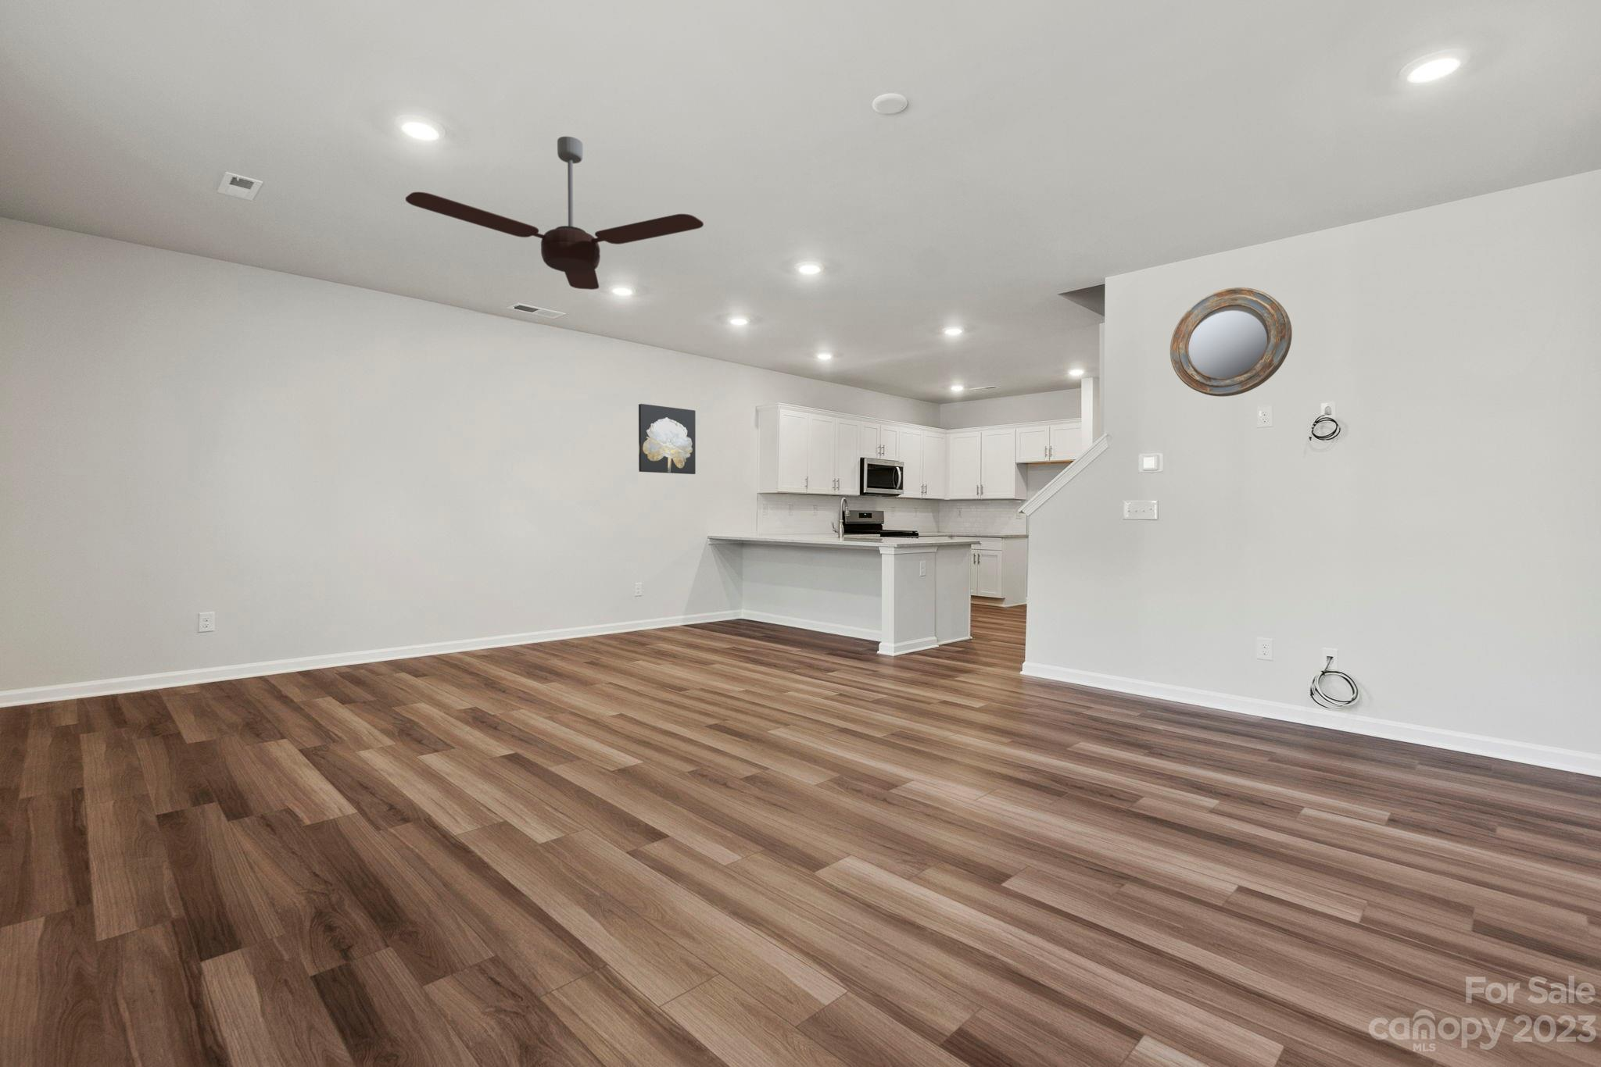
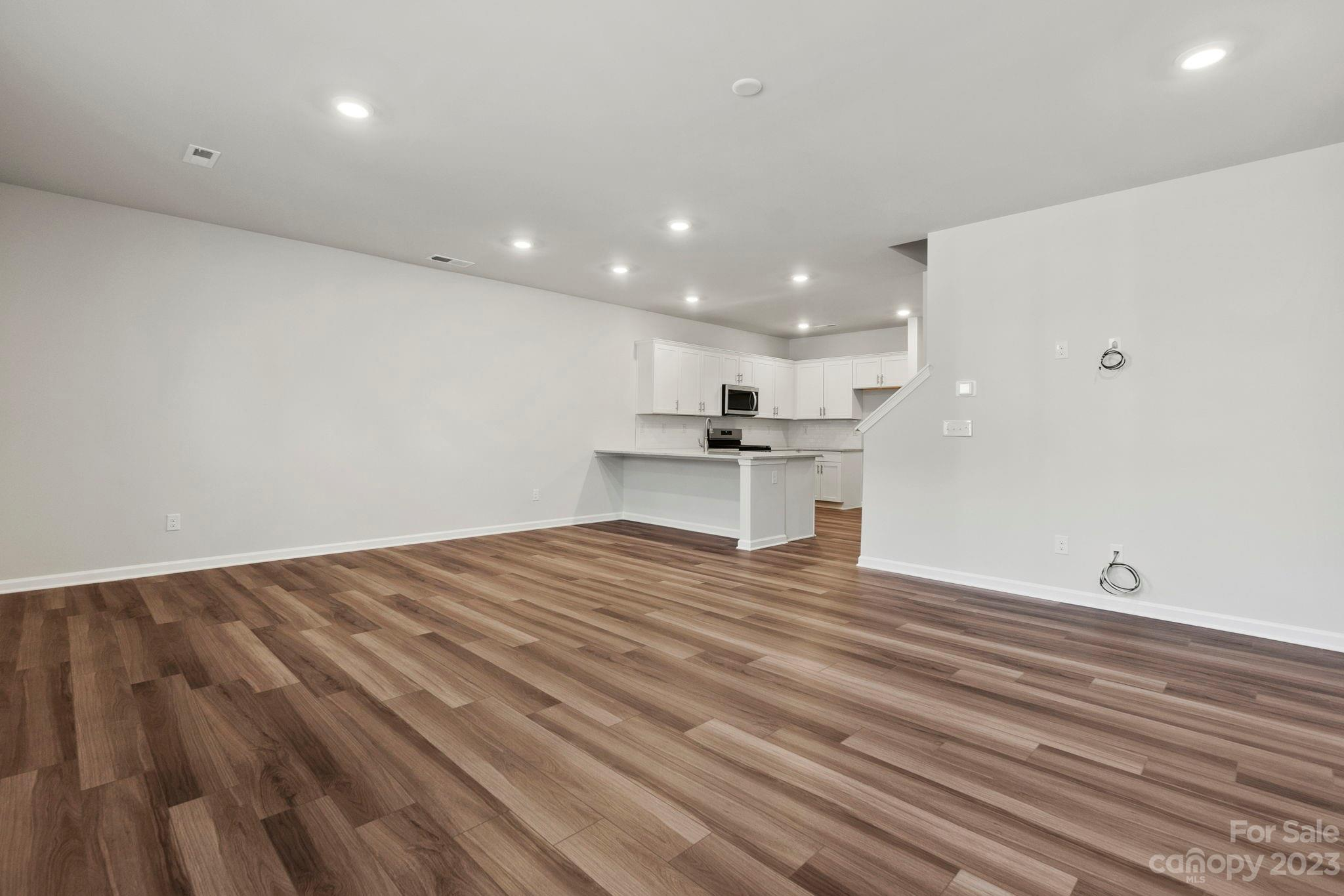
- ceiling fan (568, 211)
- wall art (667, 439)
- home mirror (1227, 342)
